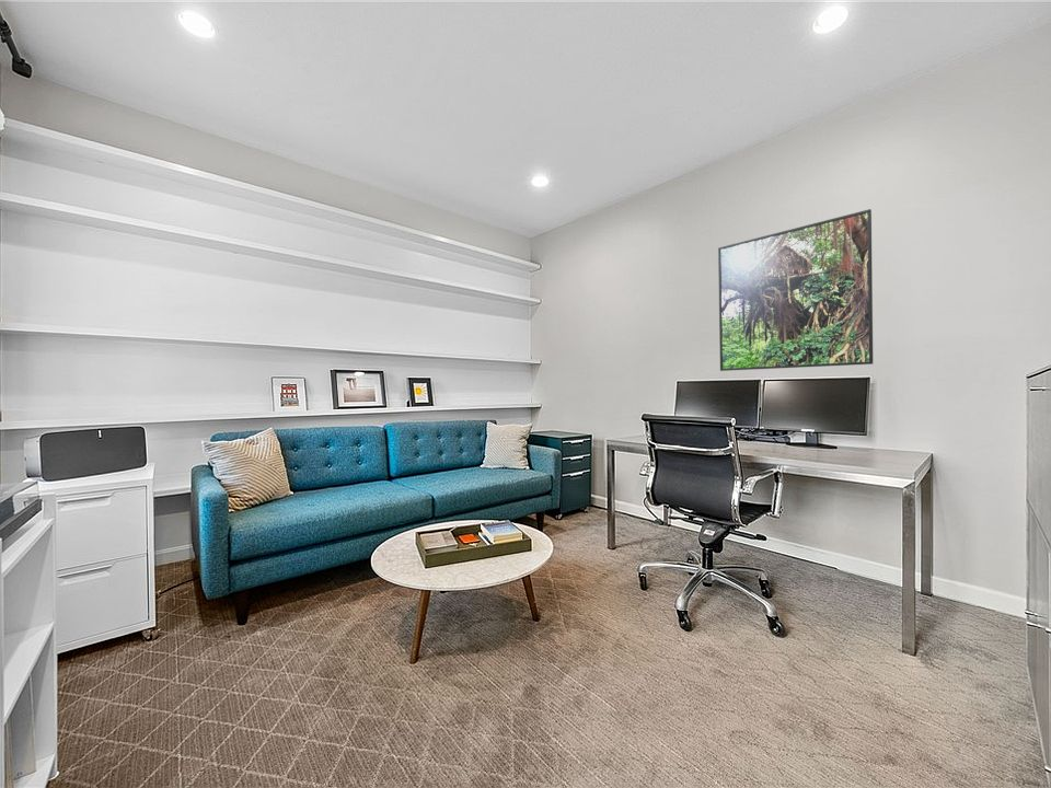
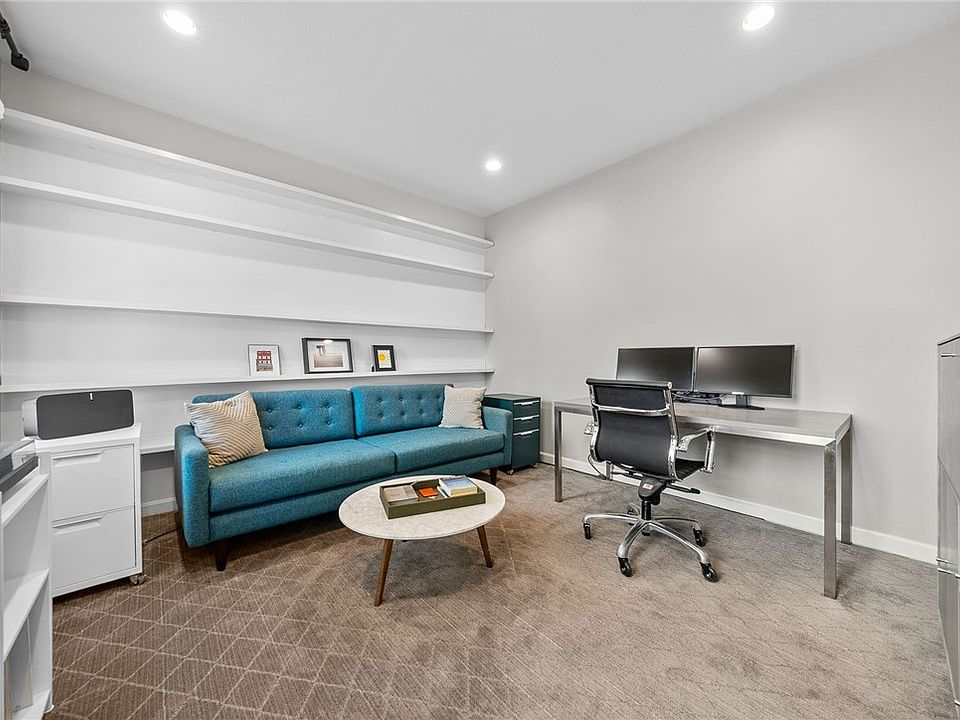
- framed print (786, 299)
